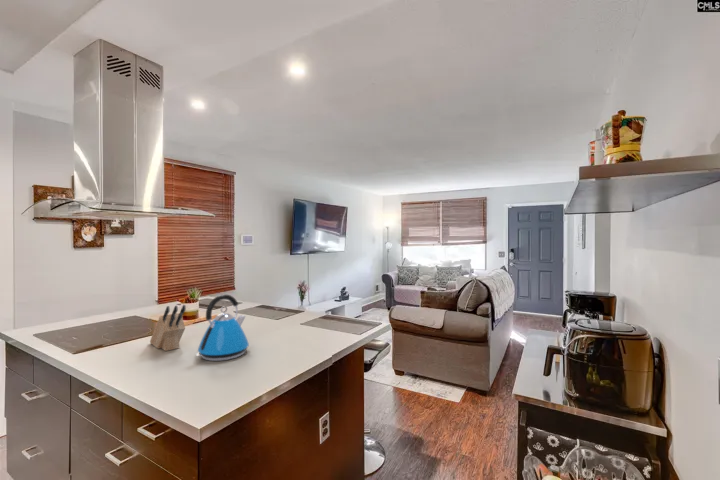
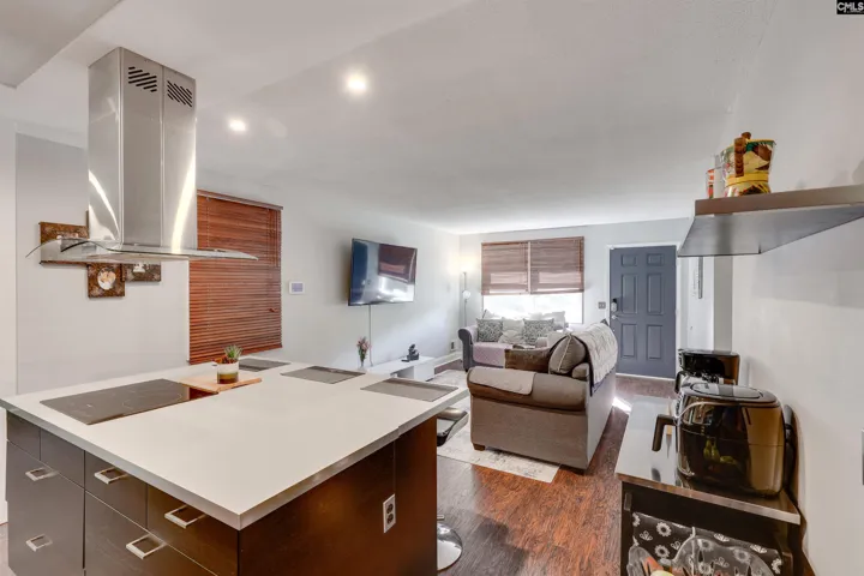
- knife block (168, 324)
- kettle (222, 324)
